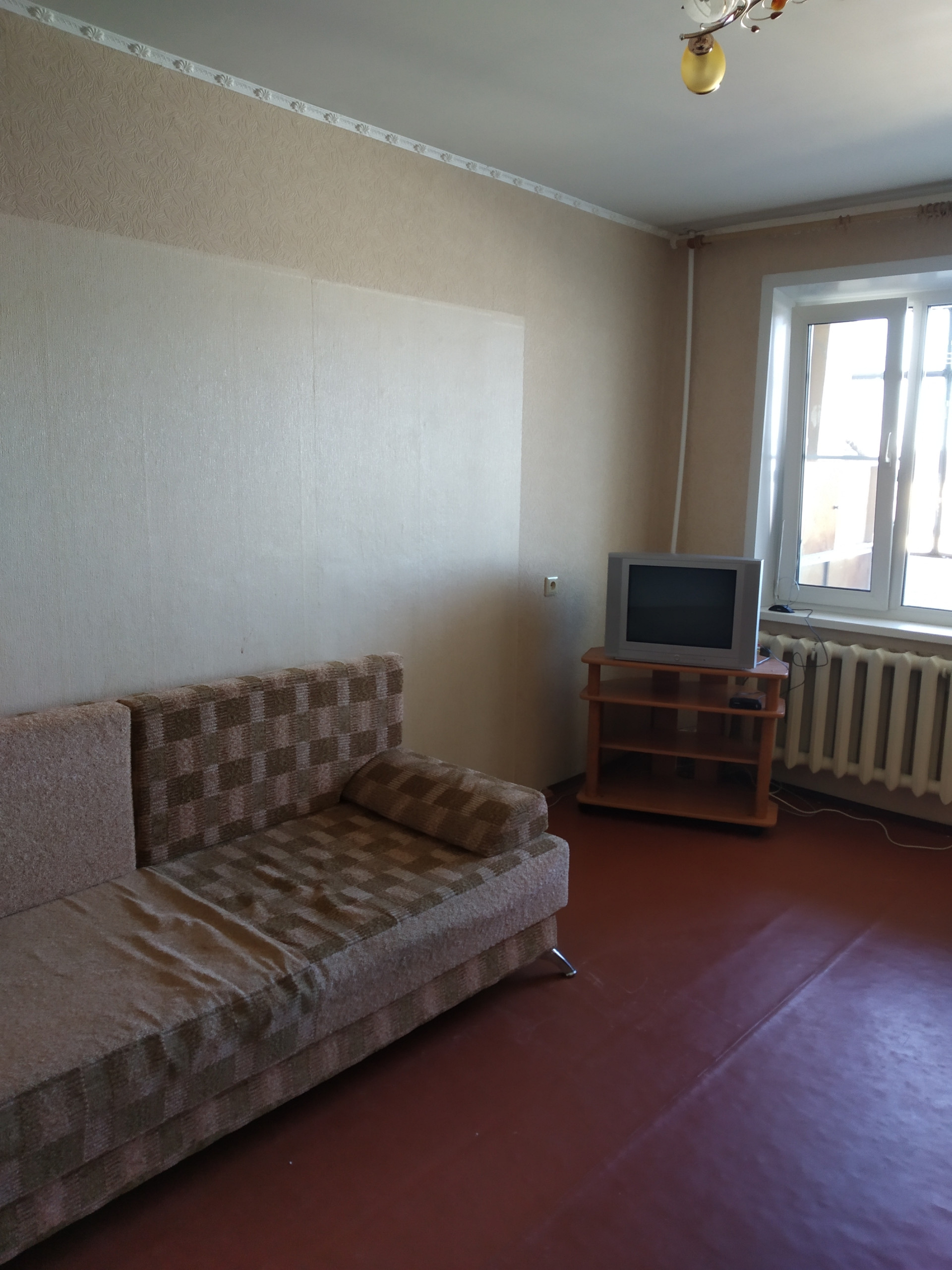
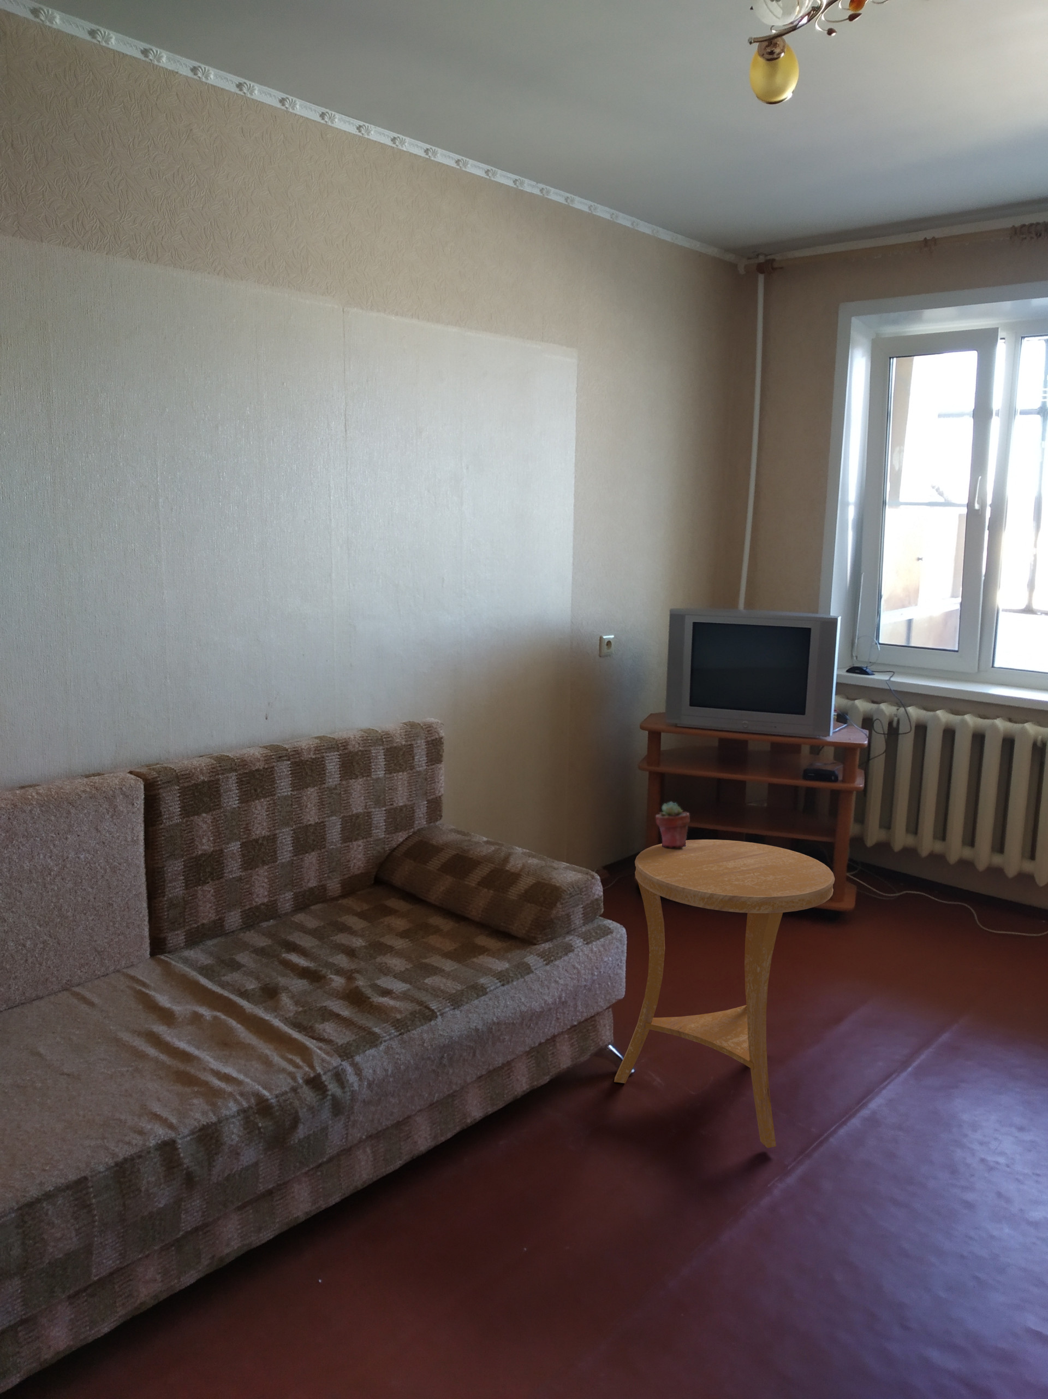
+ side table (745, 979)
+ potted succulent (674, 824)
